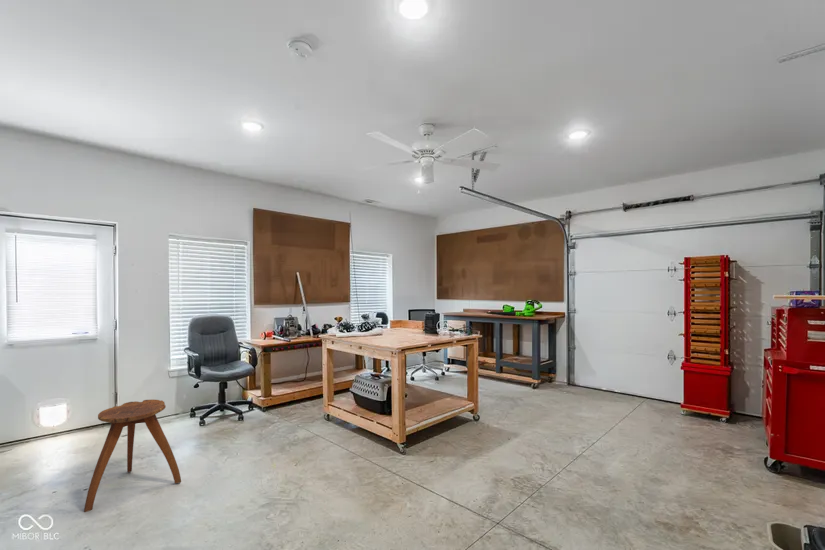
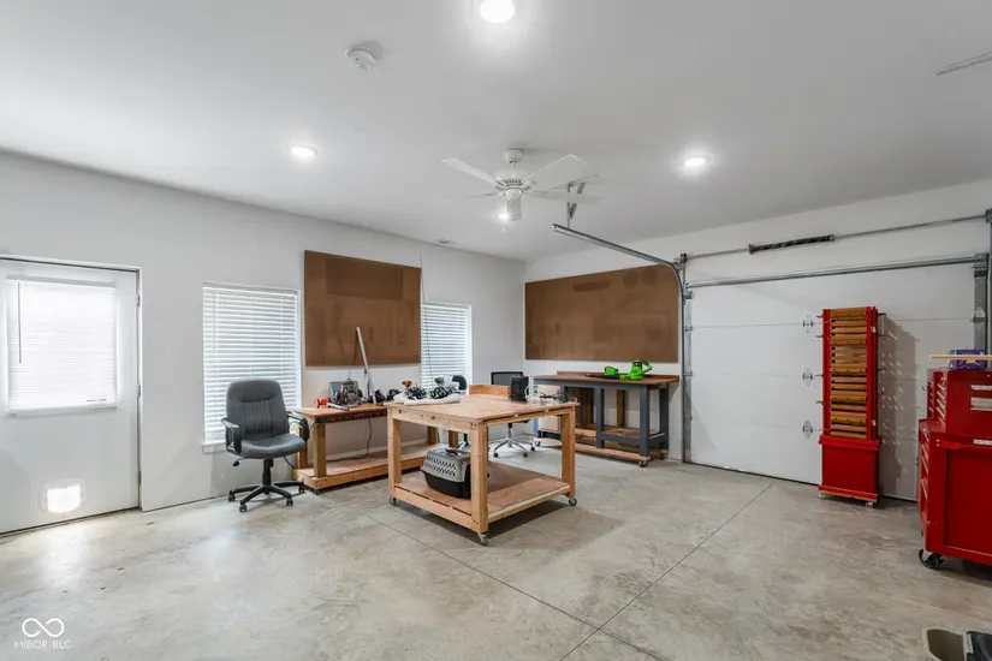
- stool (132, 449)
